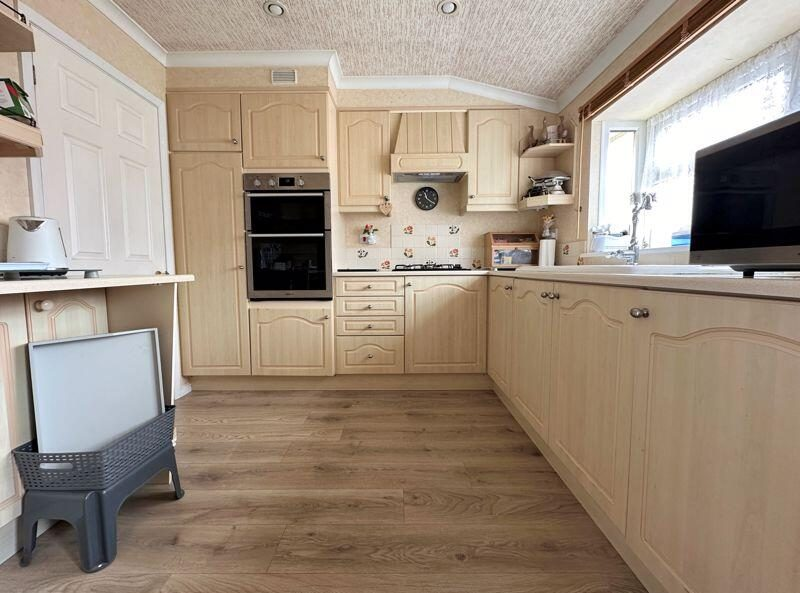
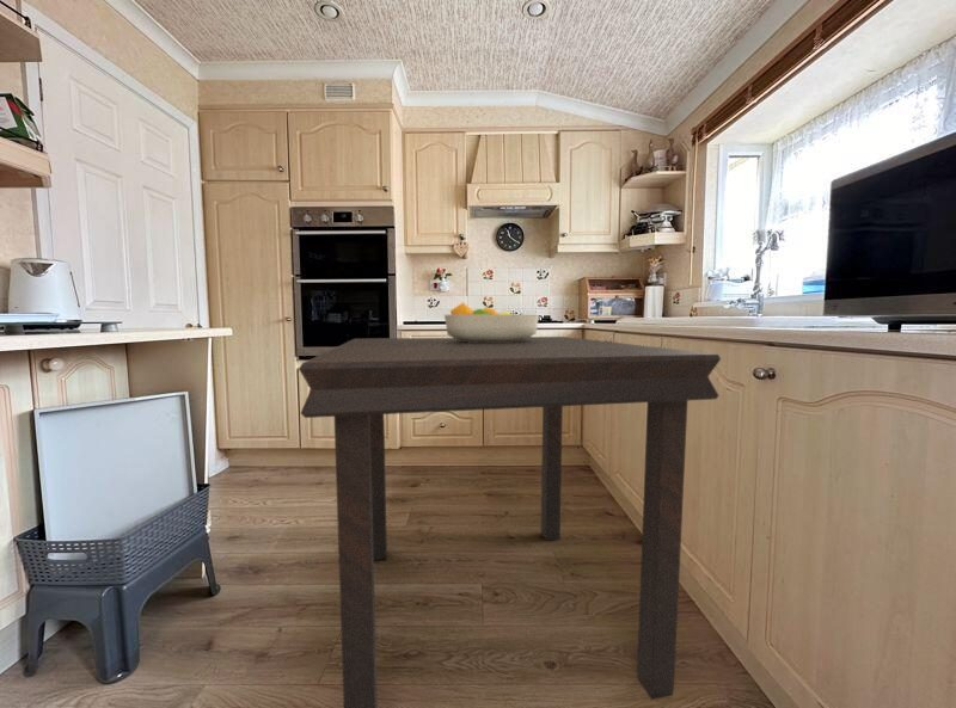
+ fruit bowl (492, 321)
+ dining table (541, 479)
